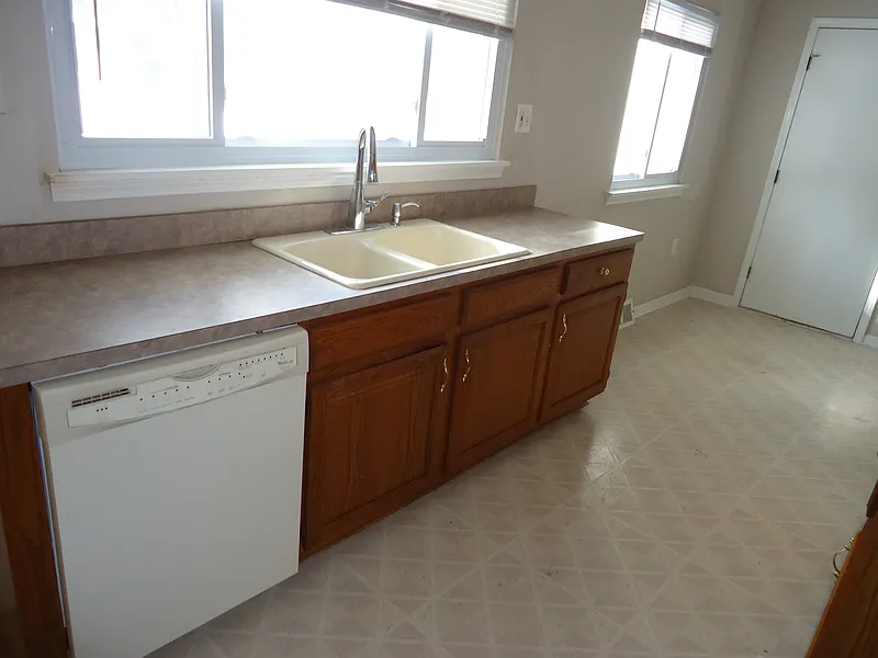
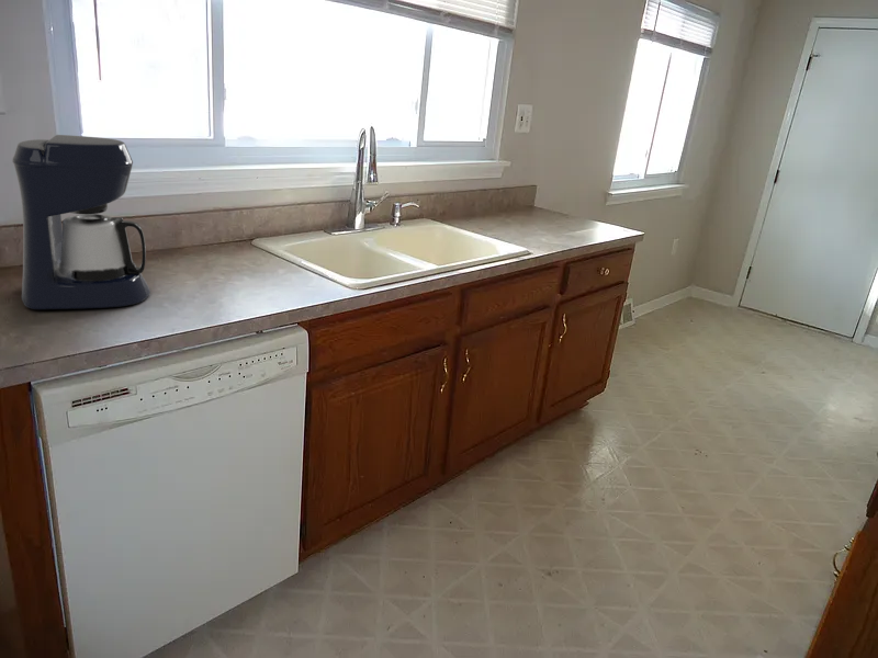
+ coffee maker (79, 219)
